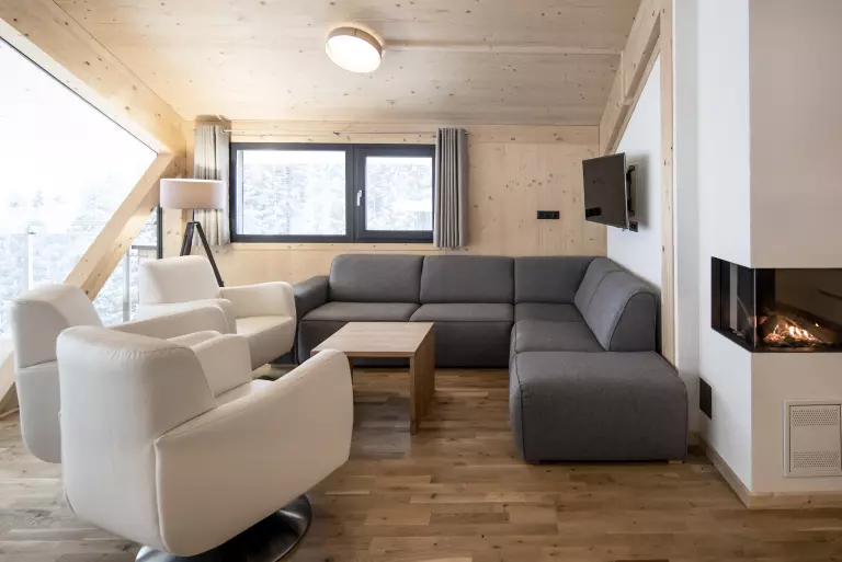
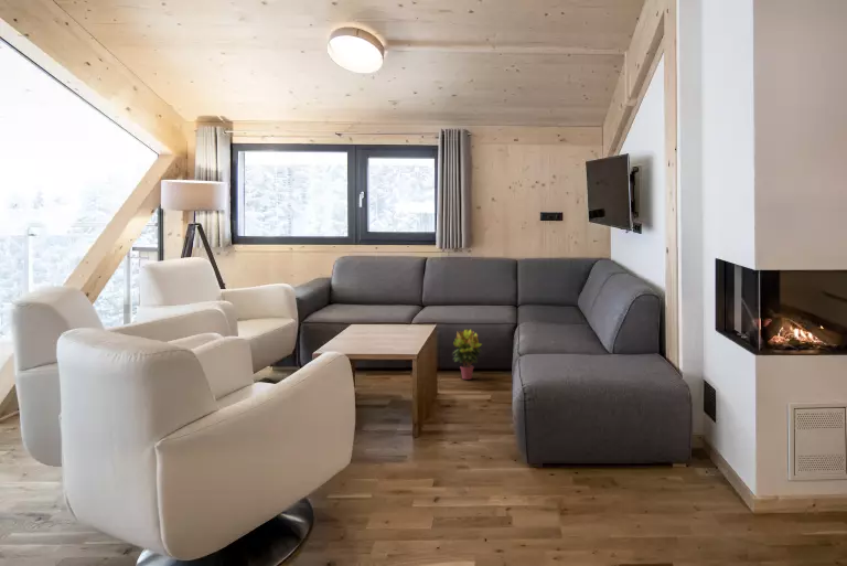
+ potted plant (468, 353)
